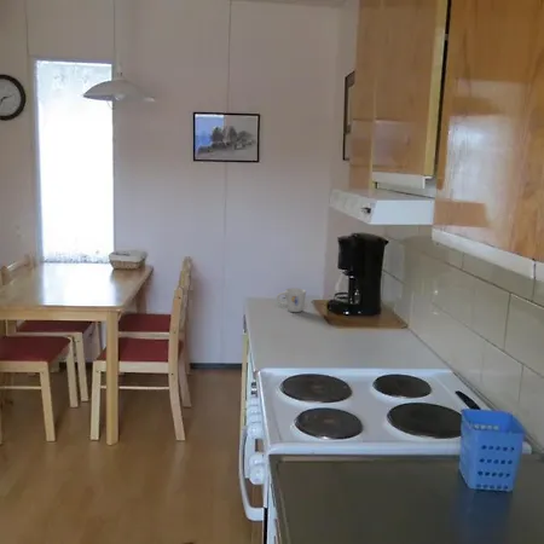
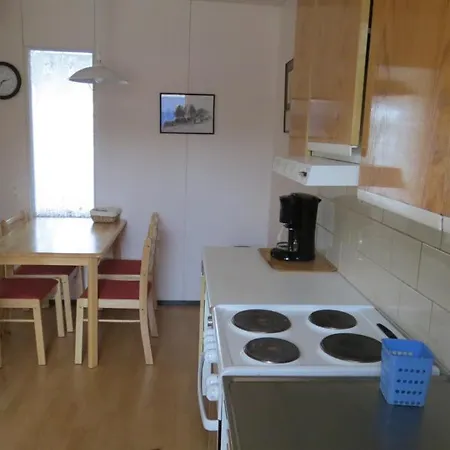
- mug (290, 300)
